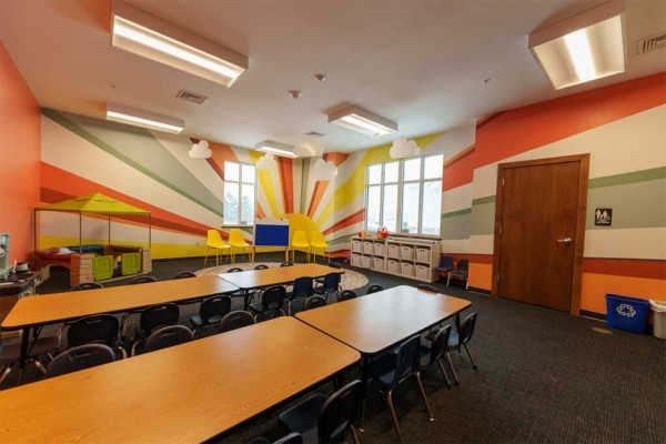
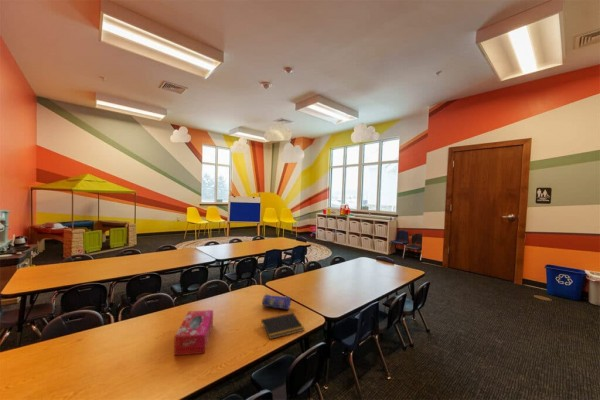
+ pencil case (276, 301)
+ notepad (282, 324)
+ tissue box (195, 330)
